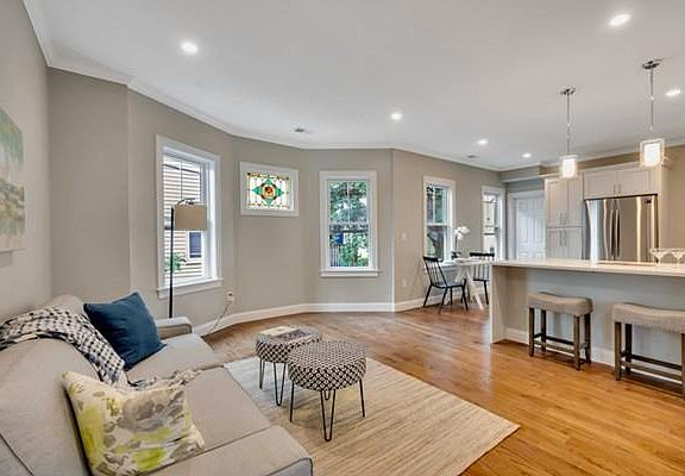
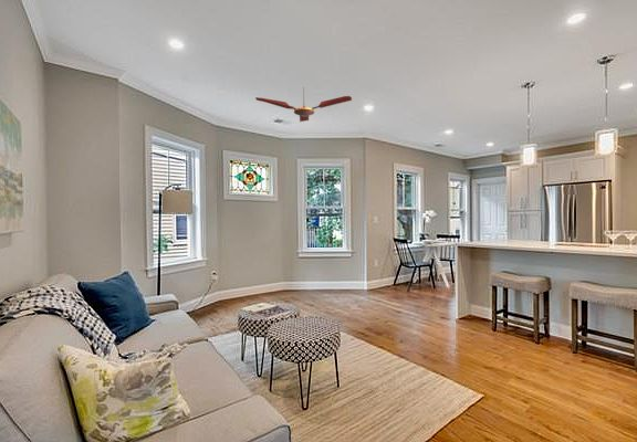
+ ceiling fan (303, 104)
